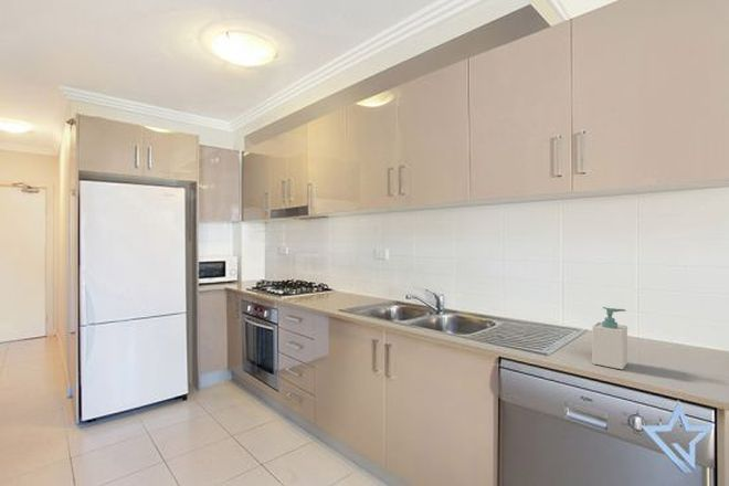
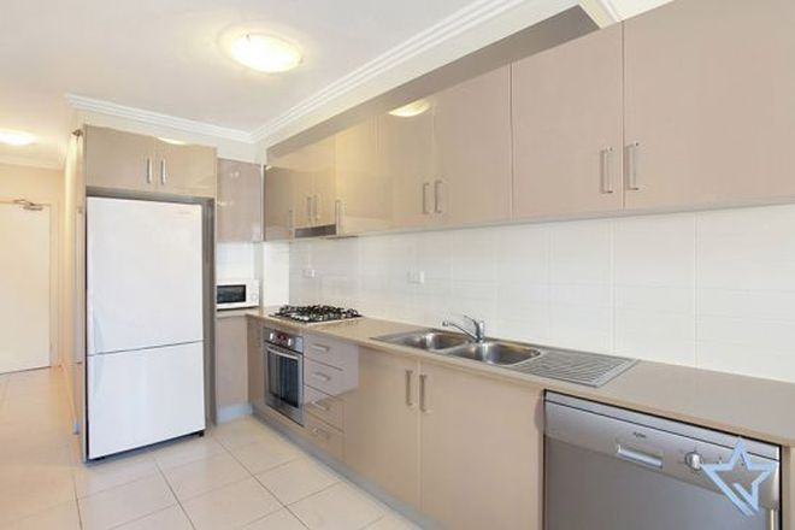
- soap bottle (610, 336)
